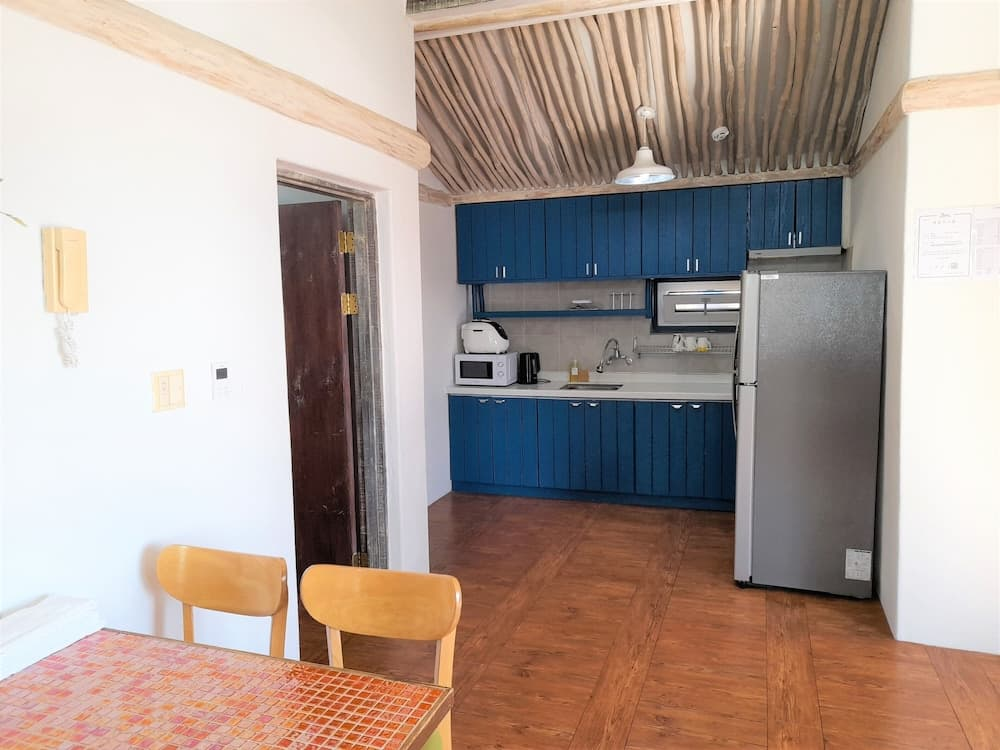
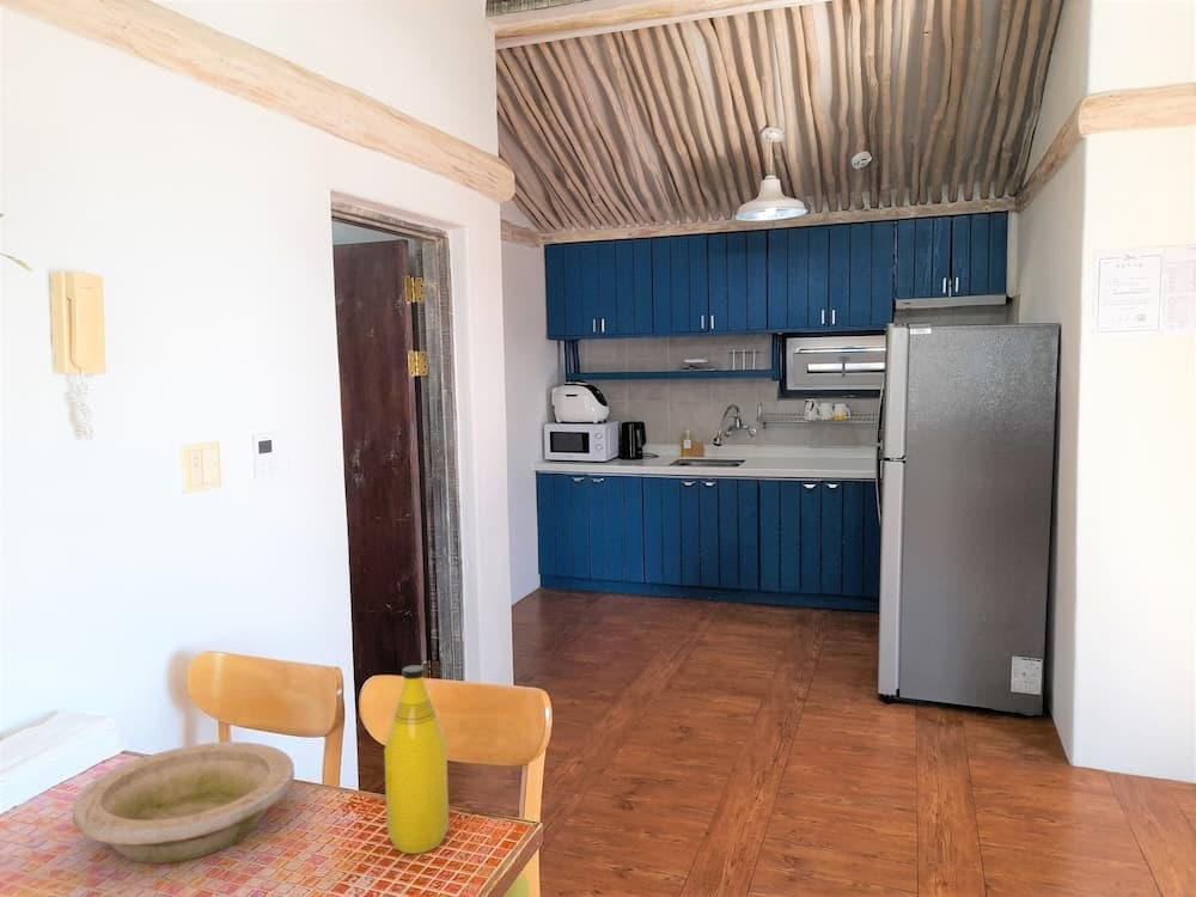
+ bowl (189, 805)
+ bottle (416, 755)
